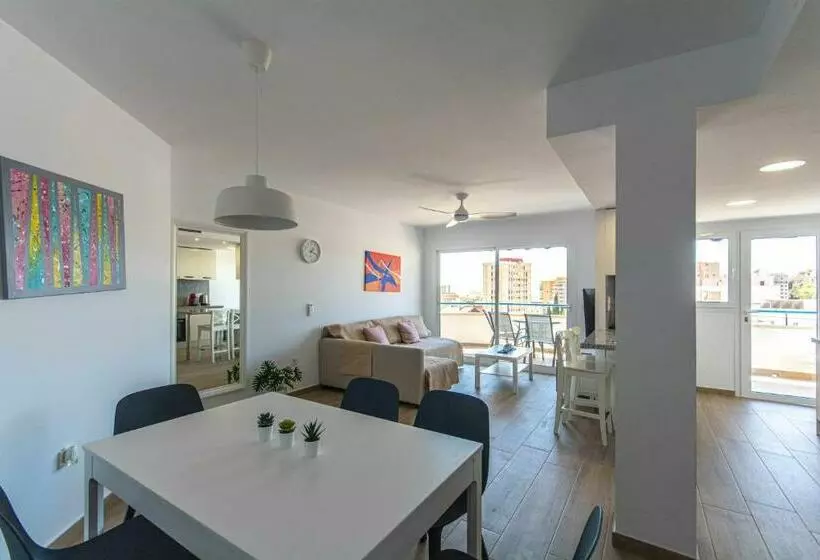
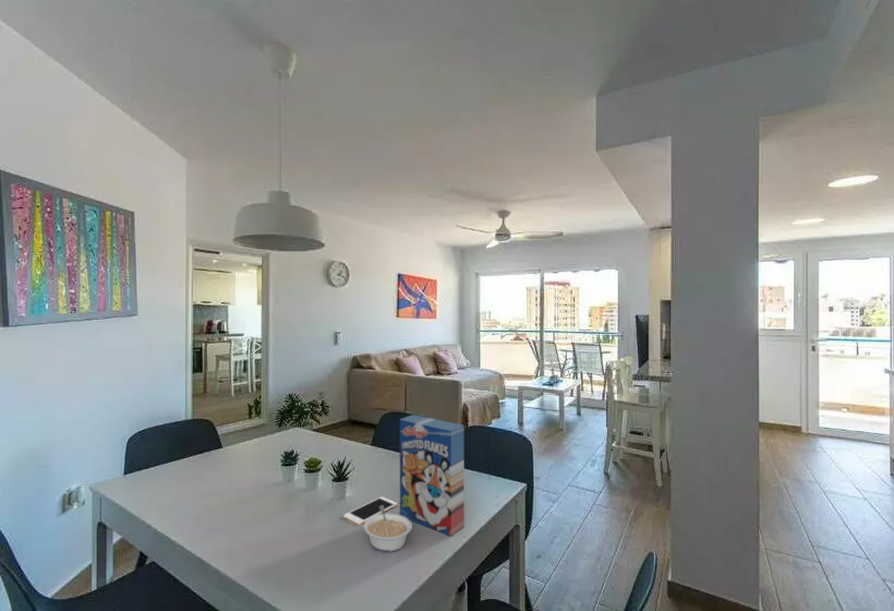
+ legume (386, 531)
+ cell phone (371, 510)
+ cereal box (431, 471)
